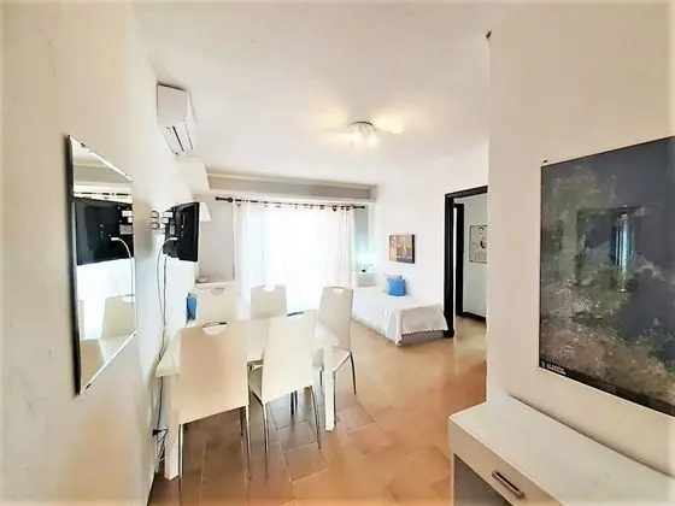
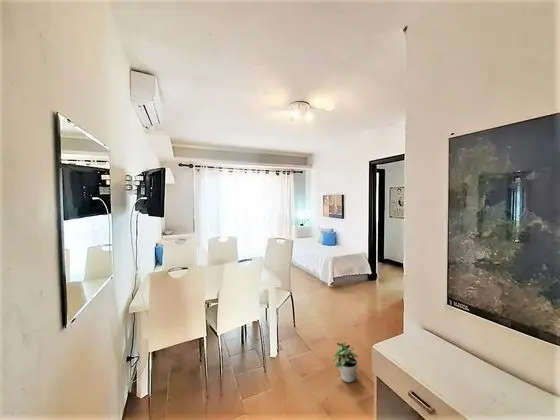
+ potted plant (343, 360)
